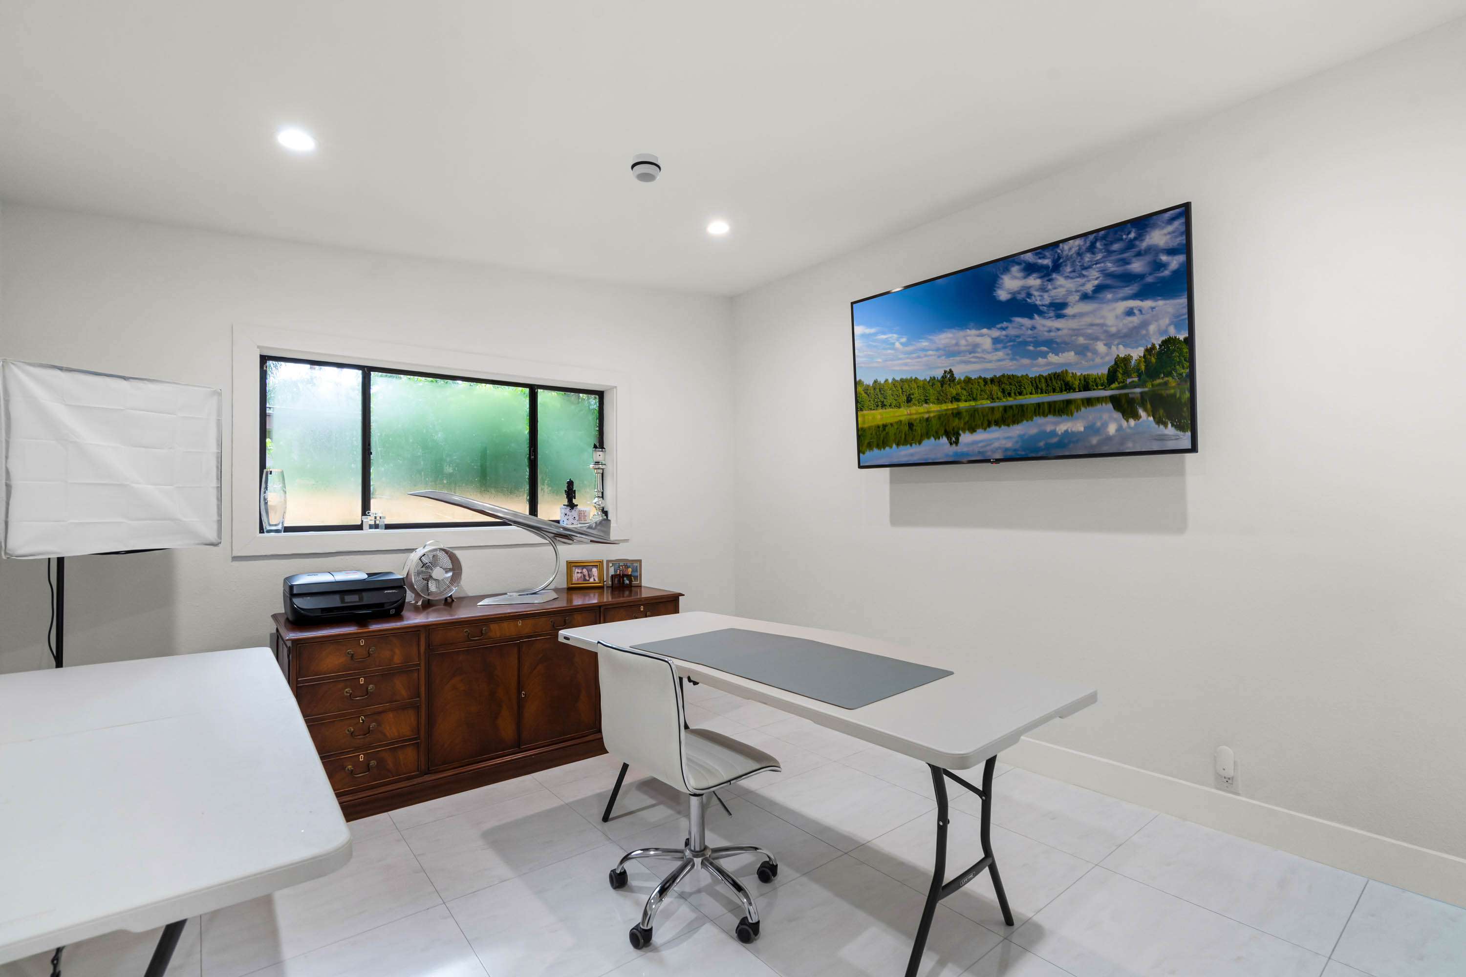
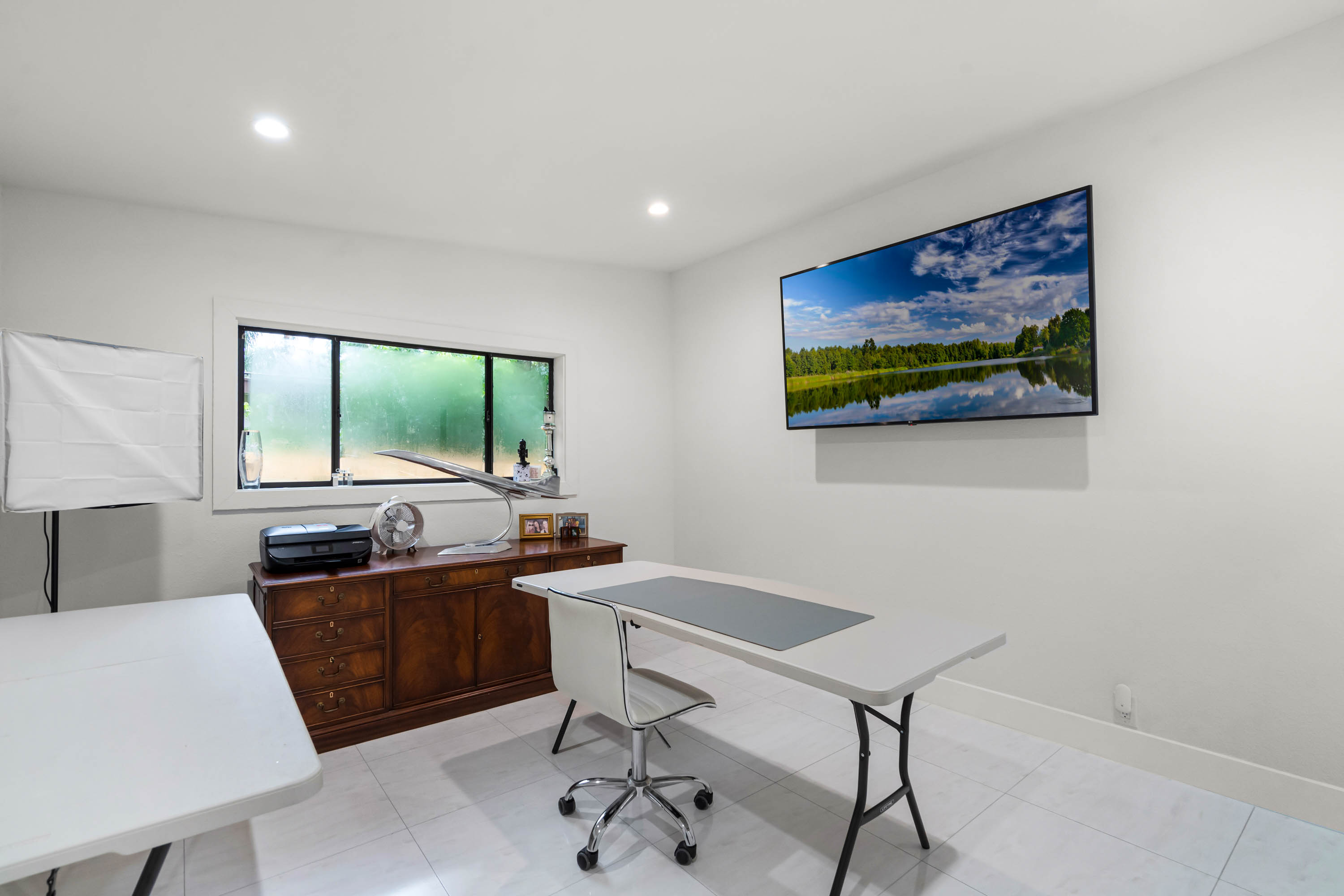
- smoke detector (646, 169)
